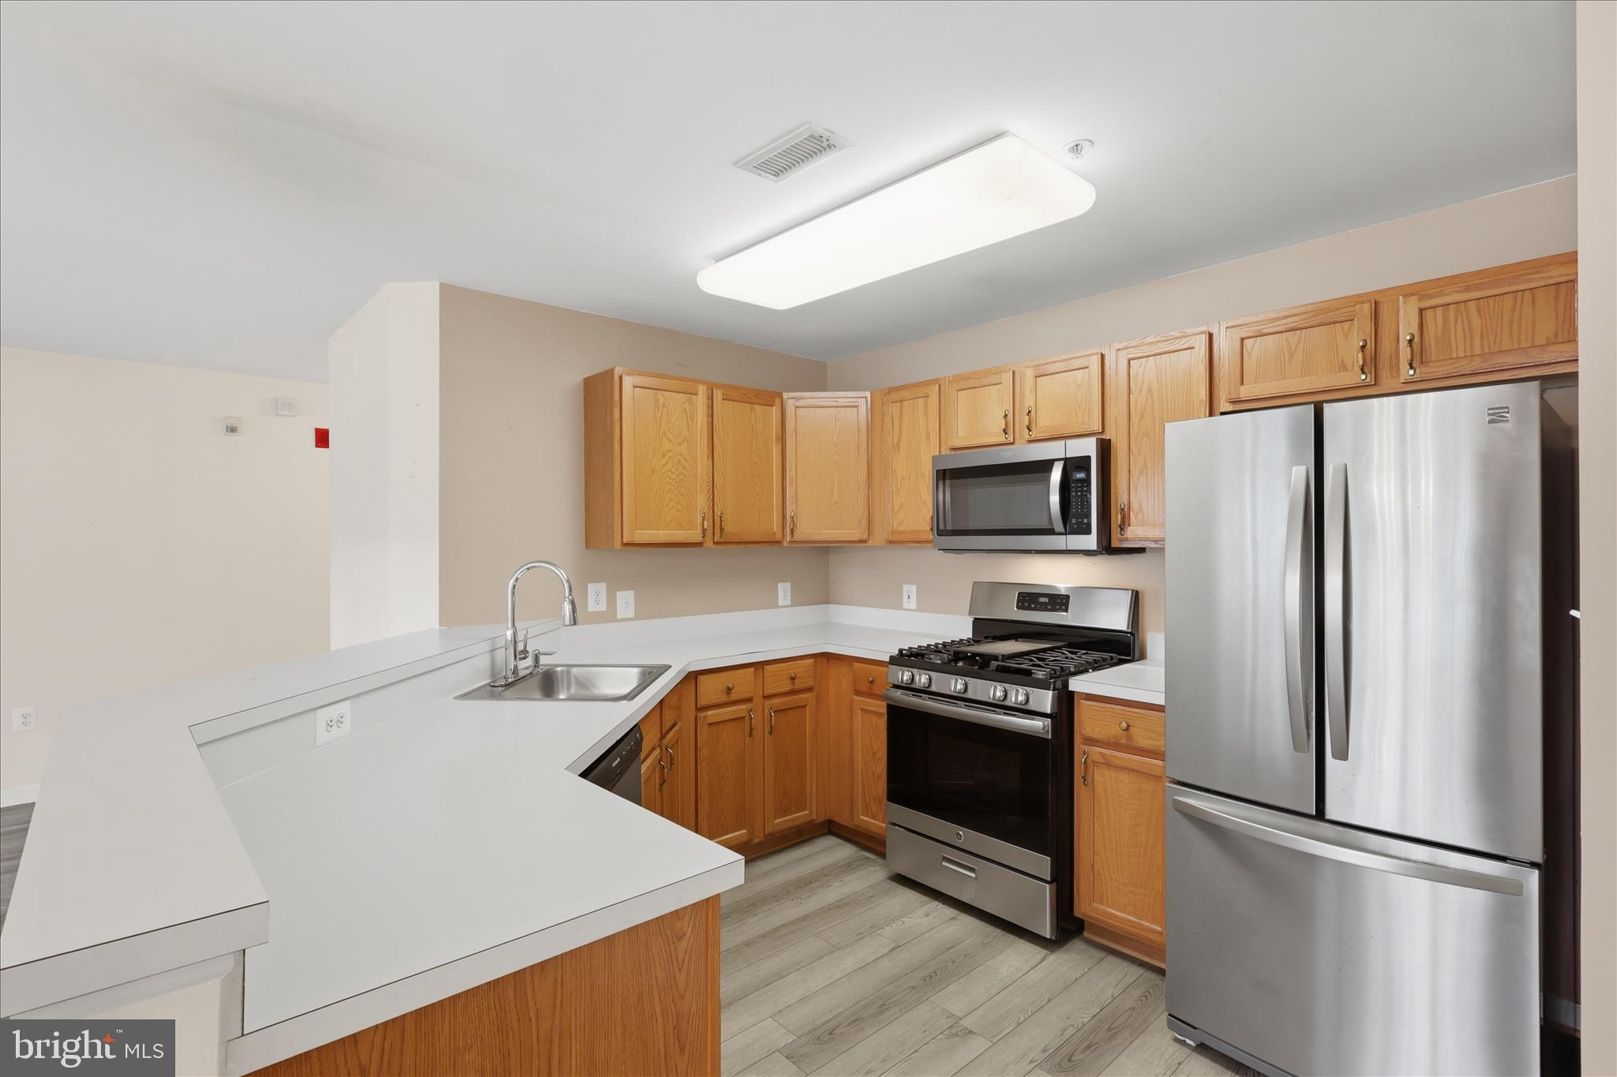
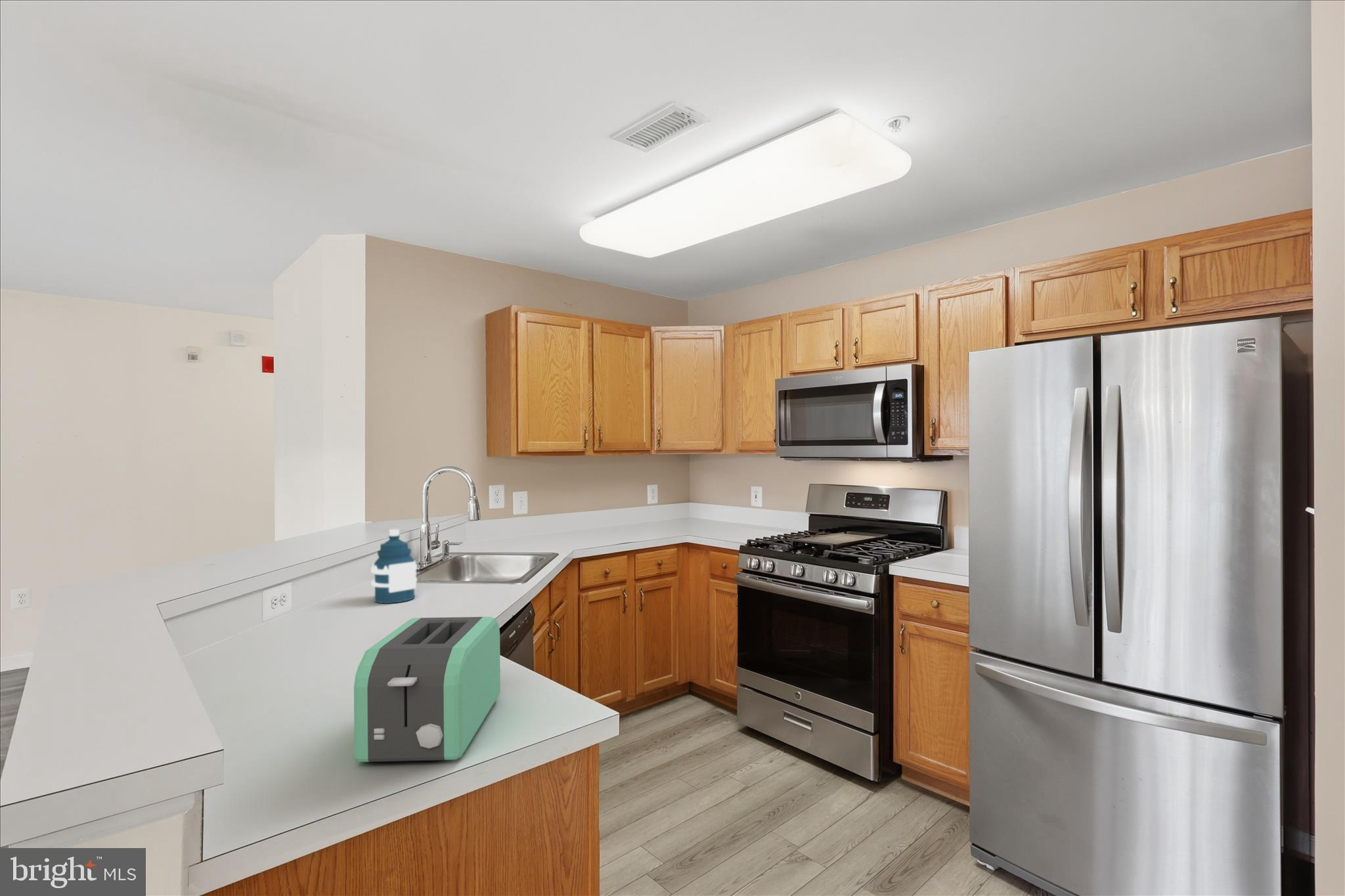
+ toaster (435, 679)
+ water bottle (395, 564)
